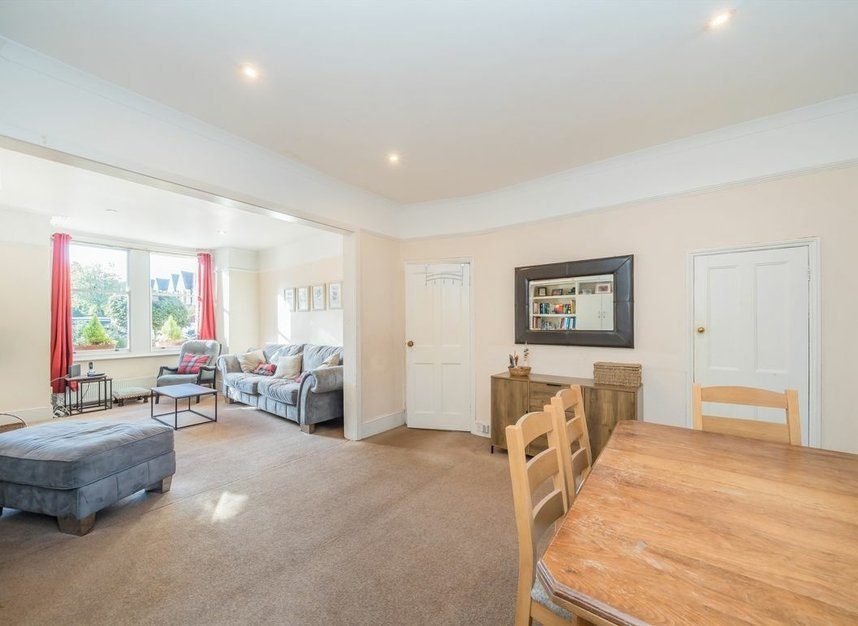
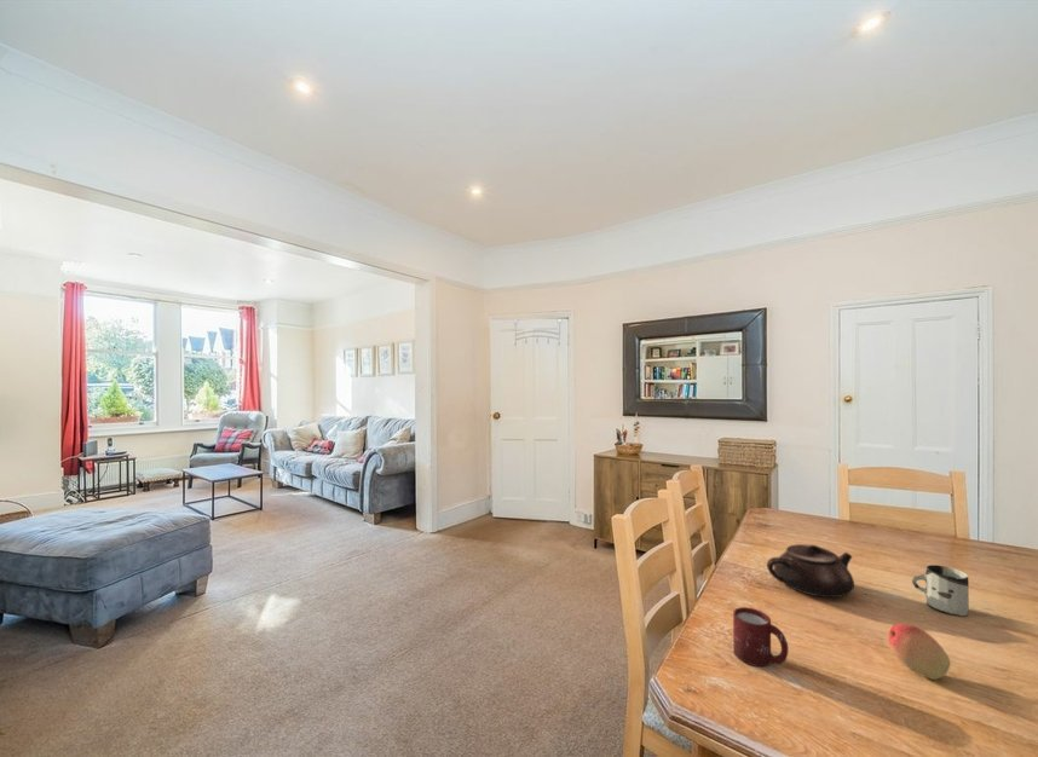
+ fruit (916, 648)
+ cup (760, 638)
+ teapot (809, 565)
+ cup (939, 588)
